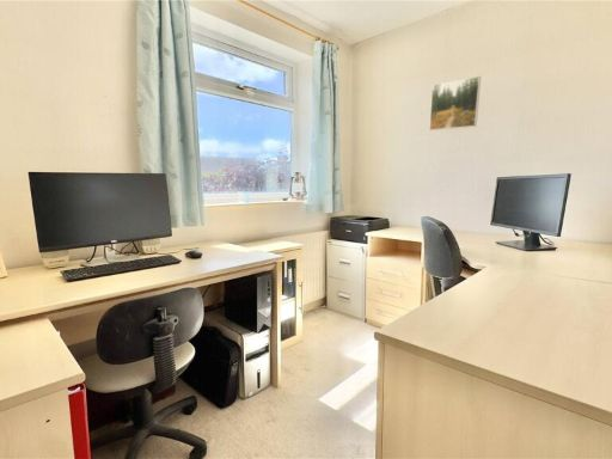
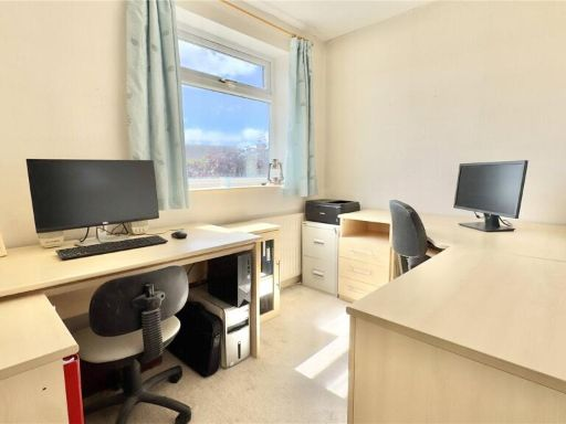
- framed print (453, 104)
